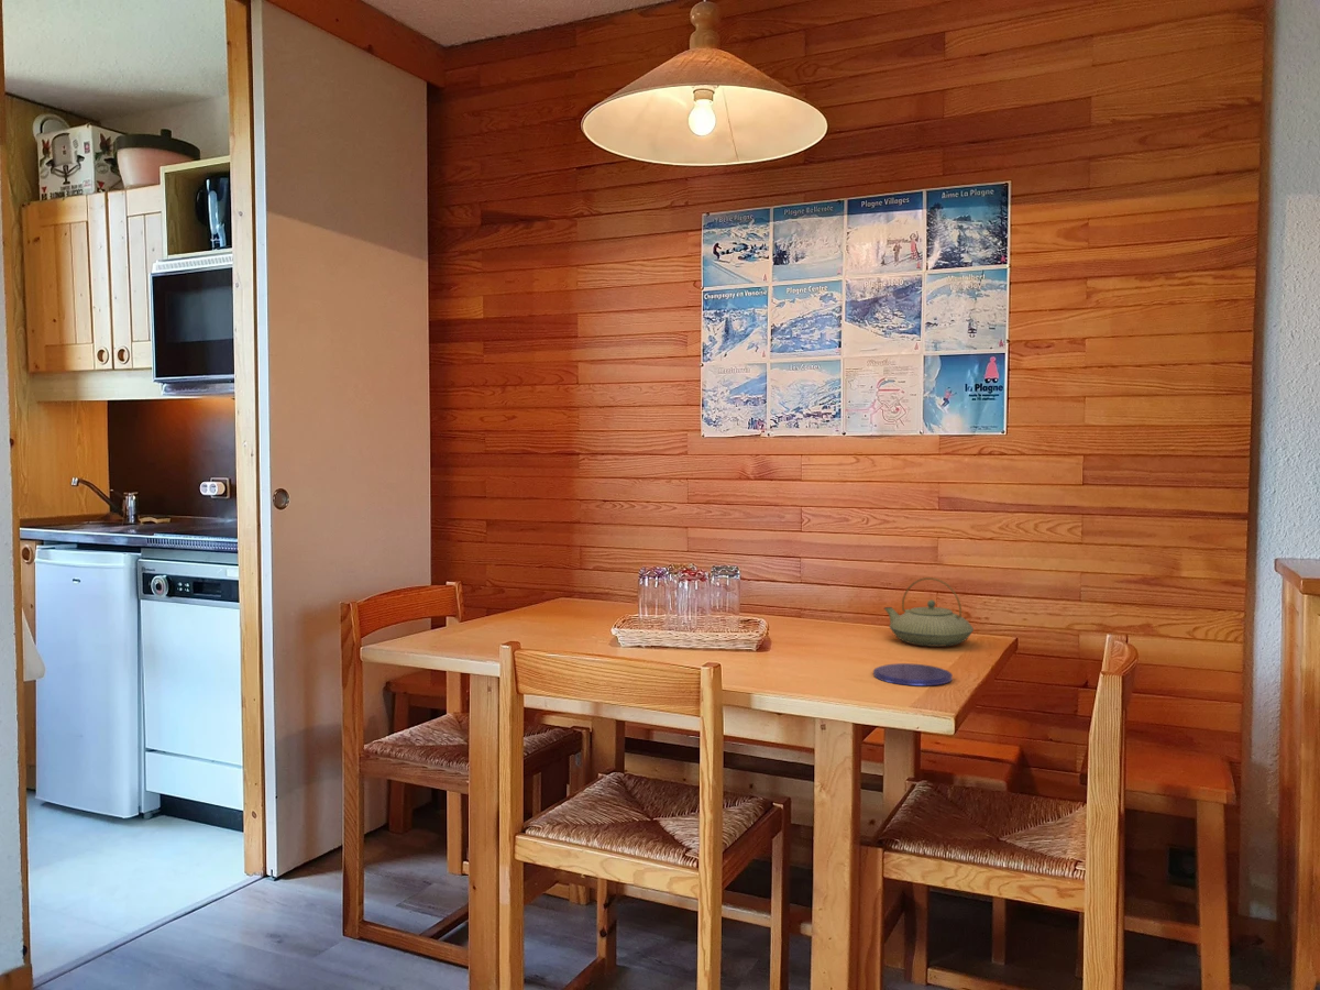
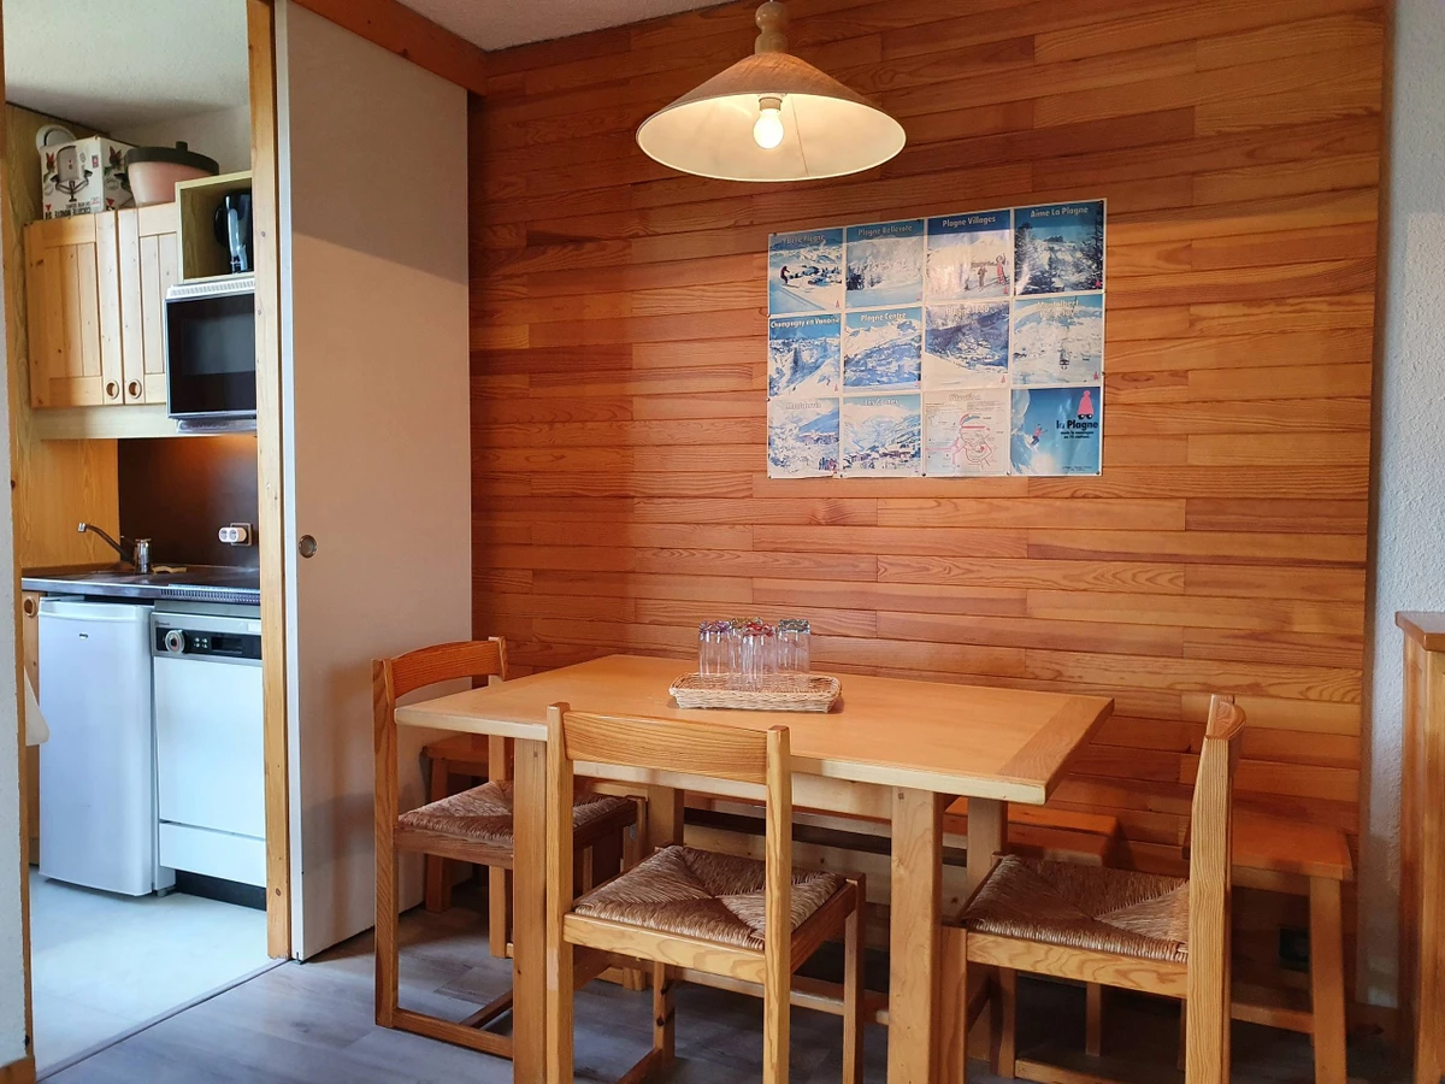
- saucer (912, 673)
- teapot (925, 608)
